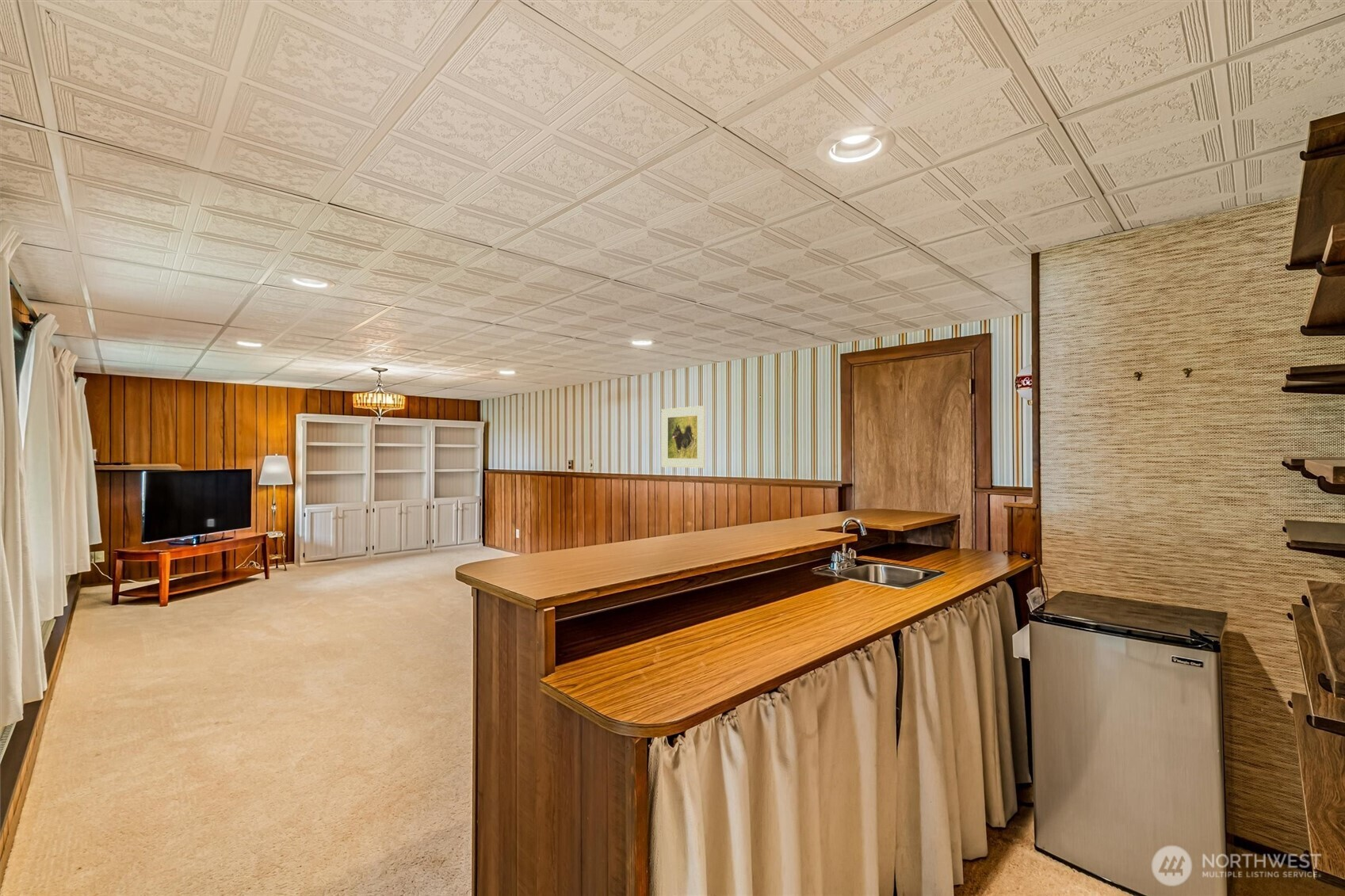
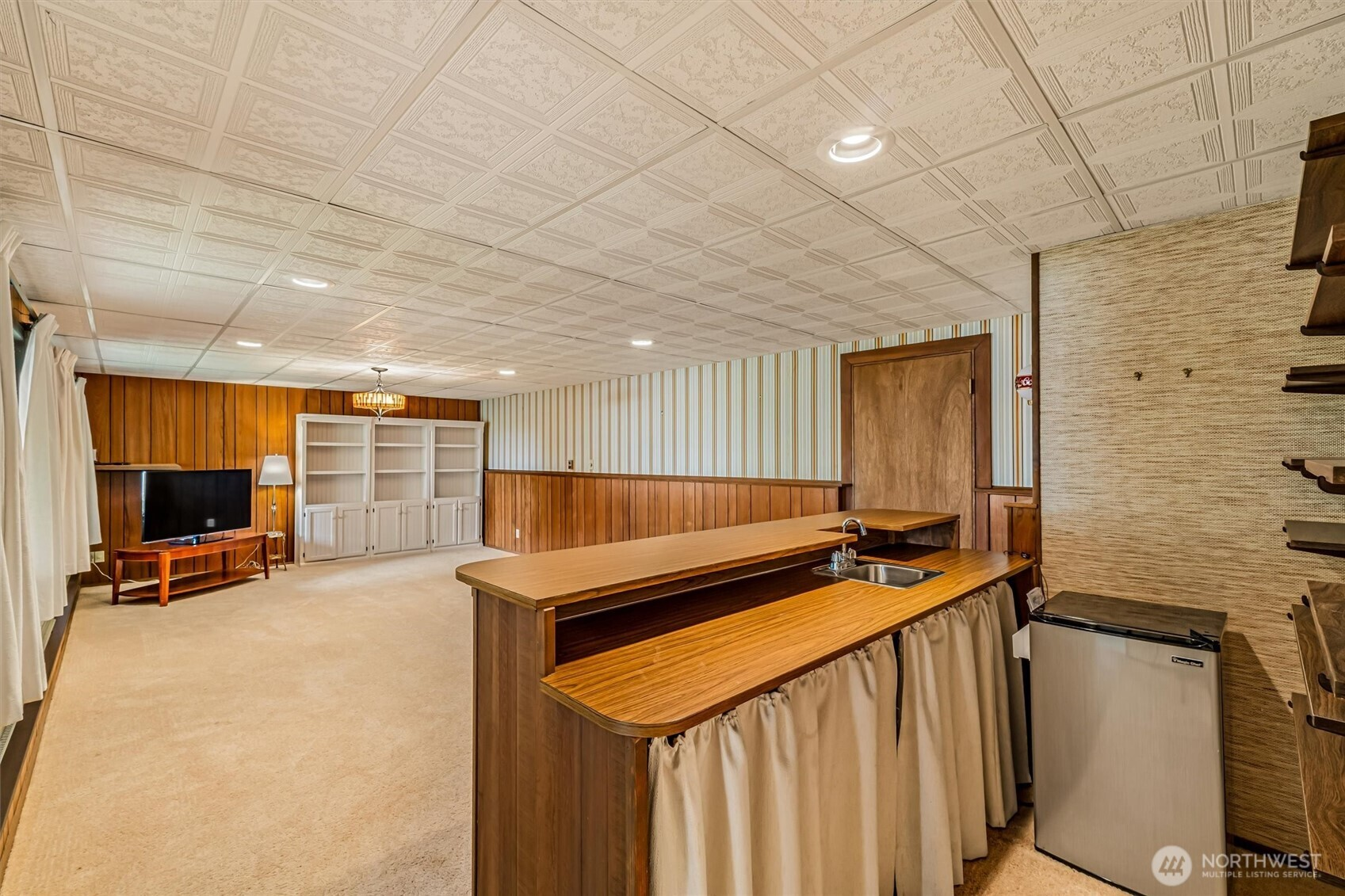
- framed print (682, 437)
